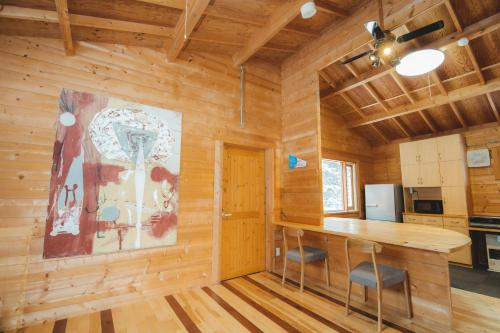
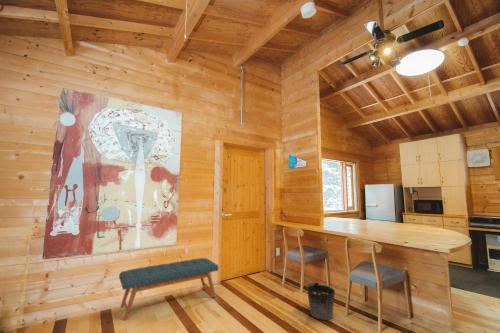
+ bench (170, 283)
+ bucket (320, 300)
